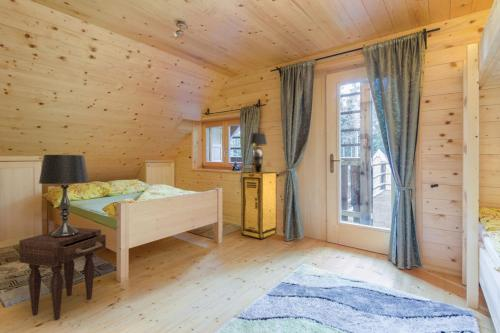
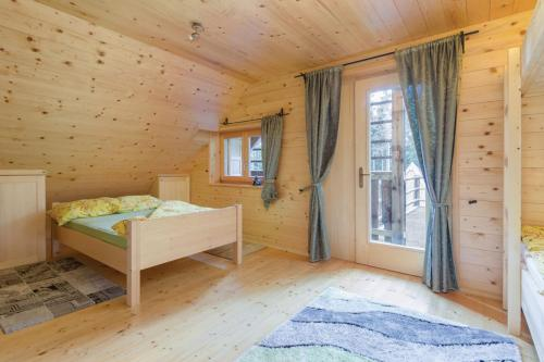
- nightstand (70, 271)
- table lamp (64, 194)
- table lamp (258, 153)
- storage cabinet (259, 203)
